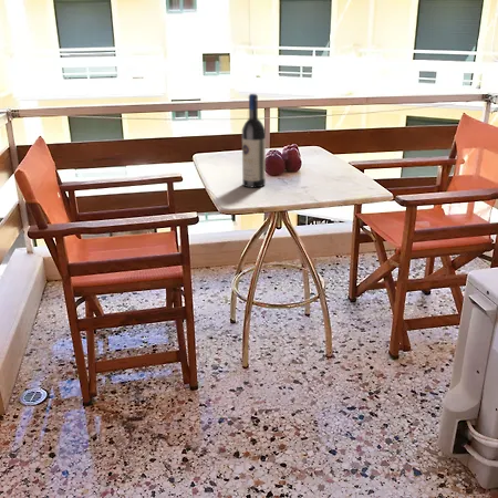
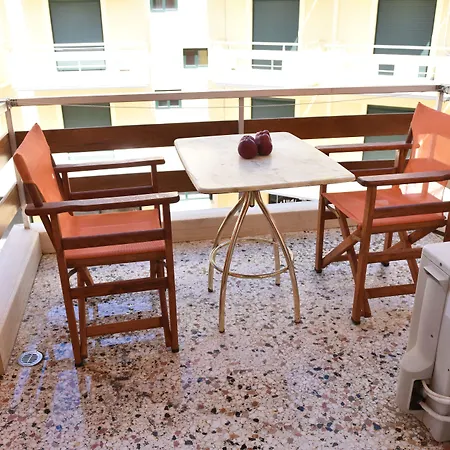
- wine bottle (253, 141)
